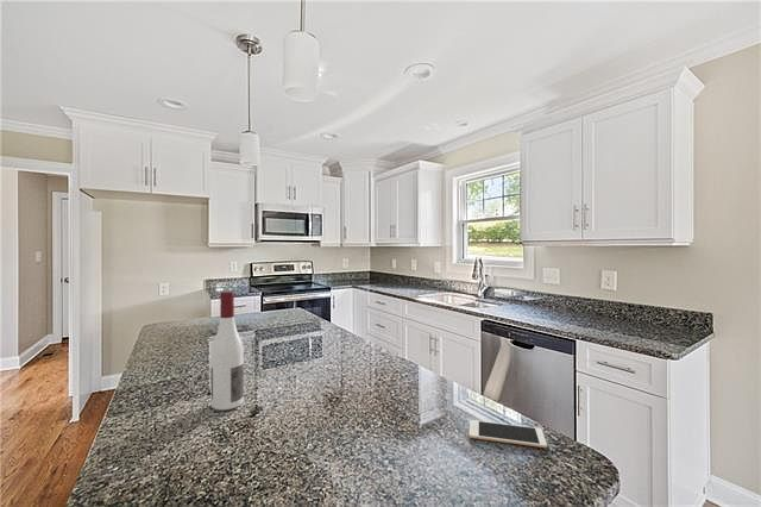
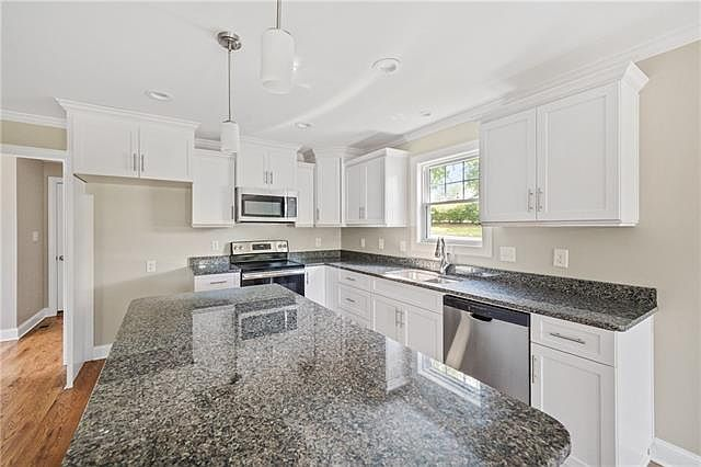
- alcohol (227, 348)
- cell phone (505, 432)
